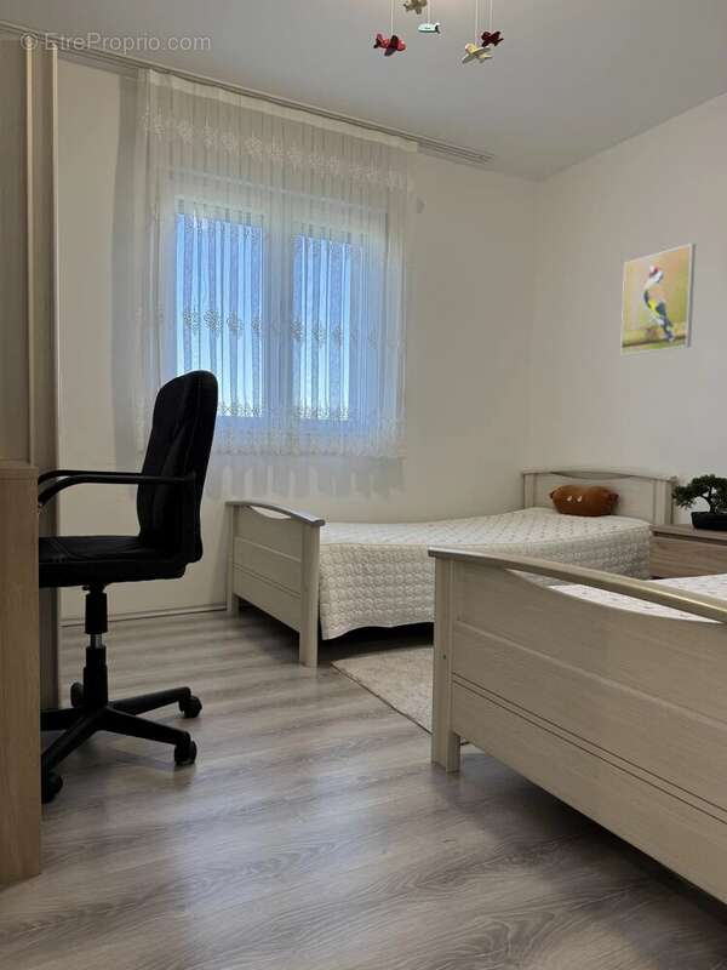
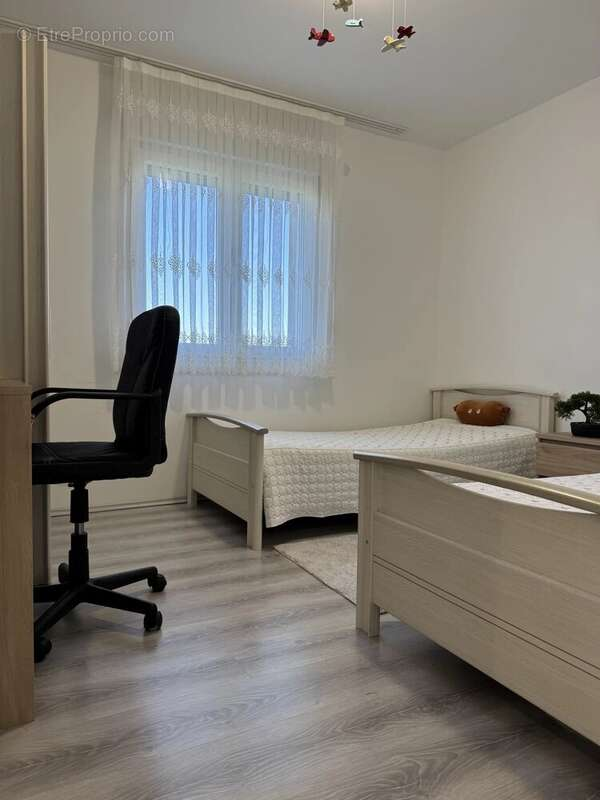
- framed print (656, 302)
